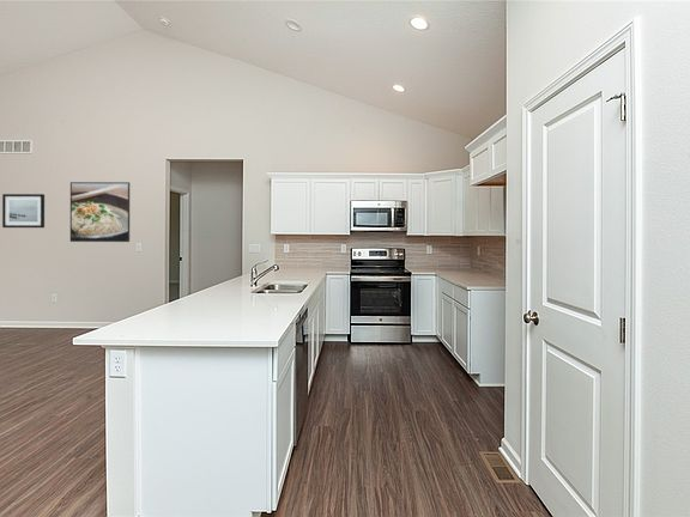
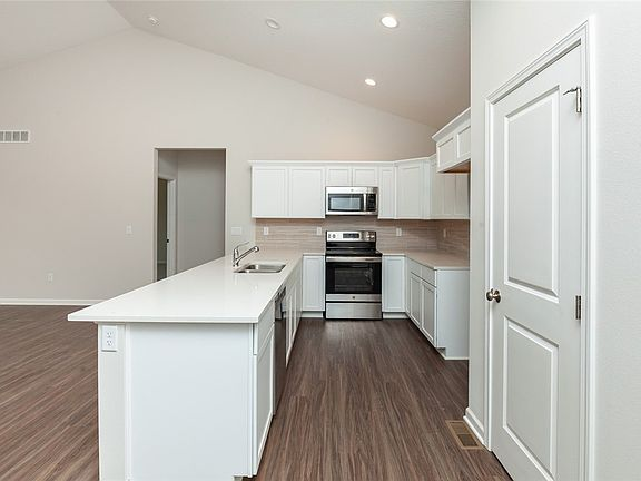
- wall art (23, 211)
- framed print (99, 212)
